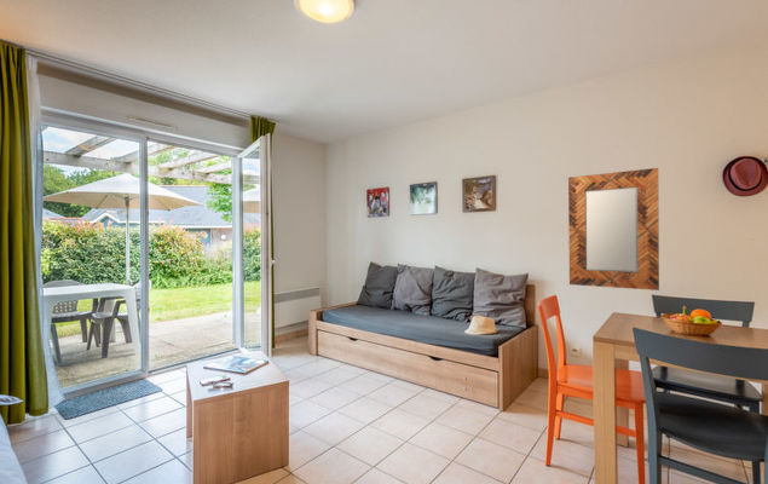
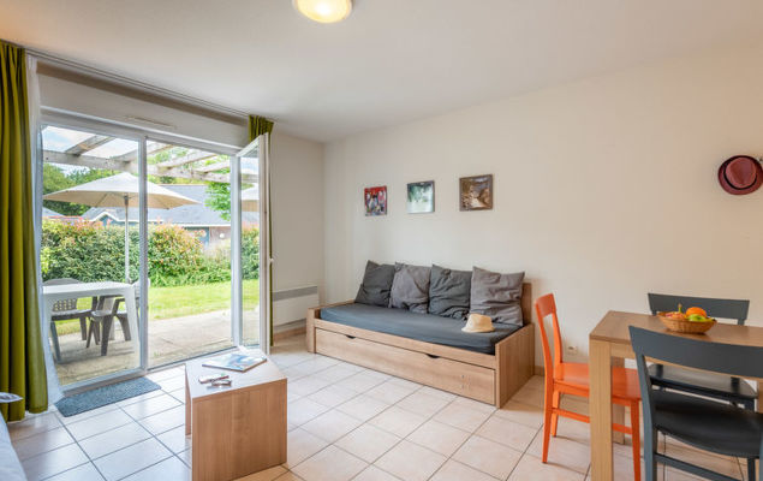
- home mirror (611, 230)
